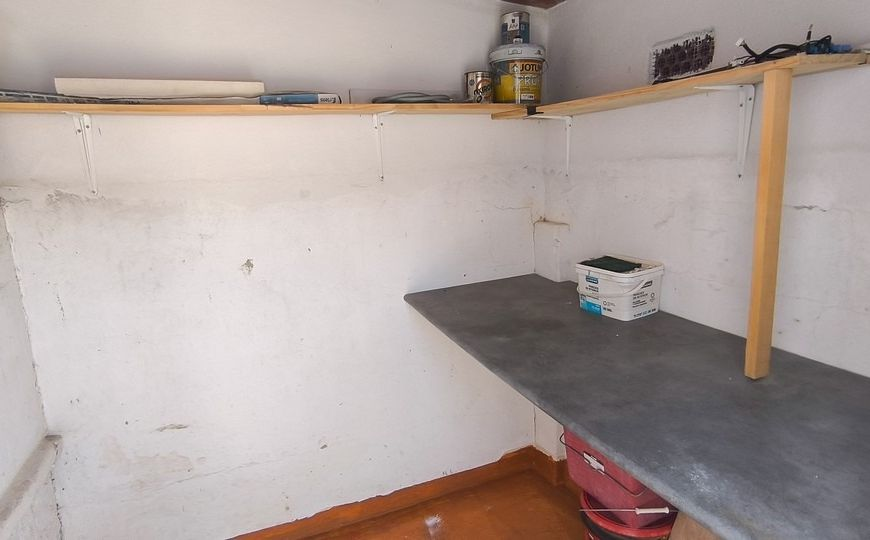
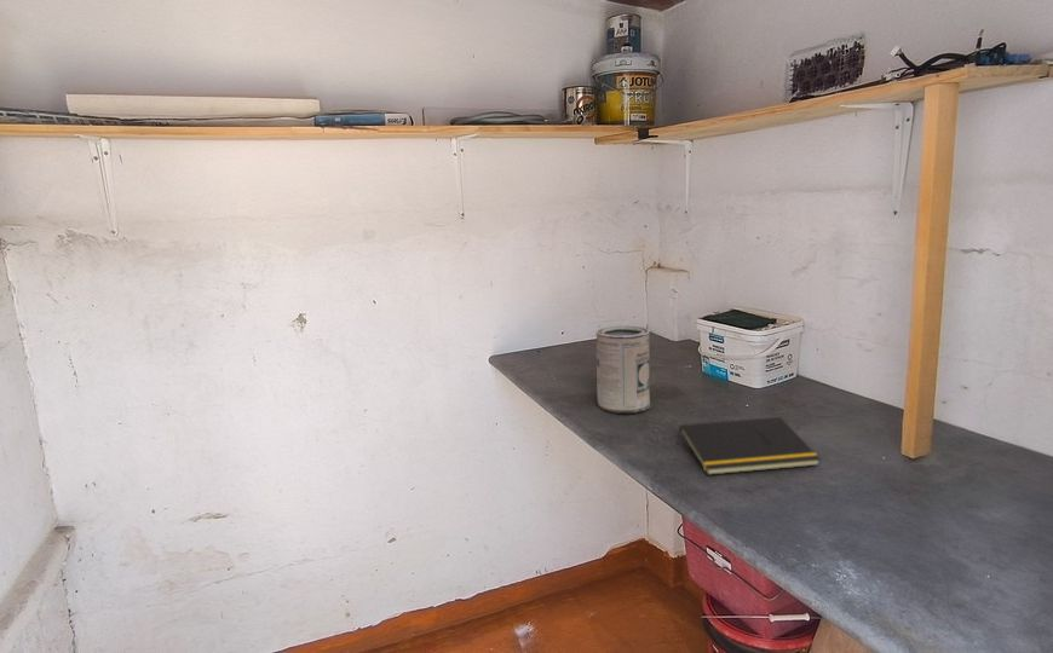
+ notepad (746, 444)
+ paint can (622, 368)
